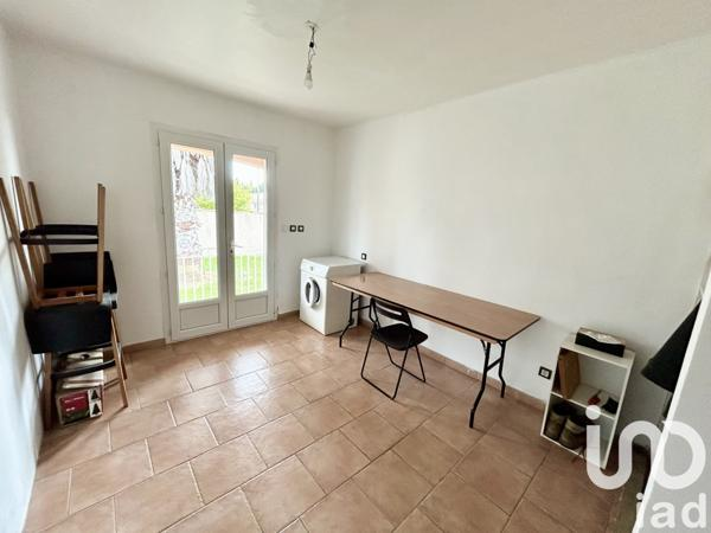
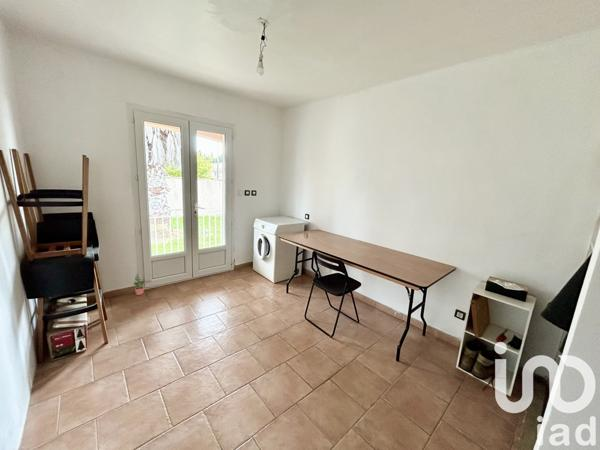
+ potted plant (142, 284)
